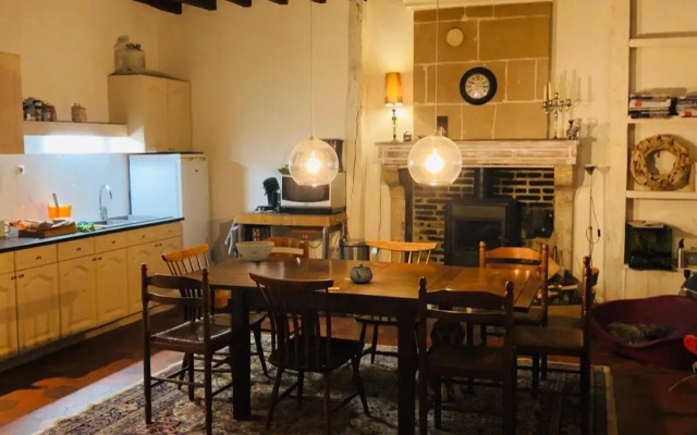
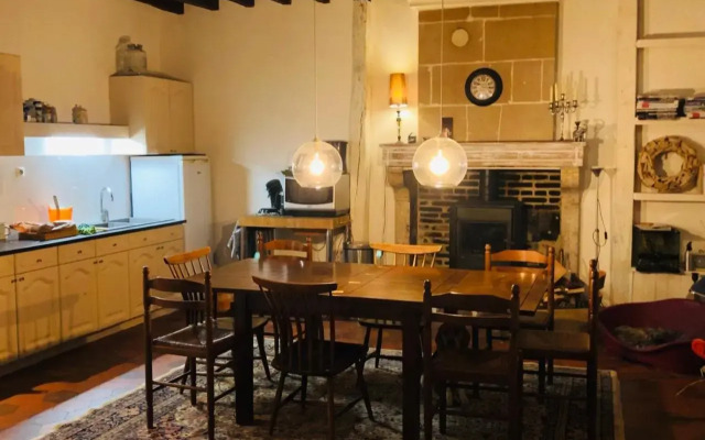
- bowl (255, 251)
- teapot (360, 273)
